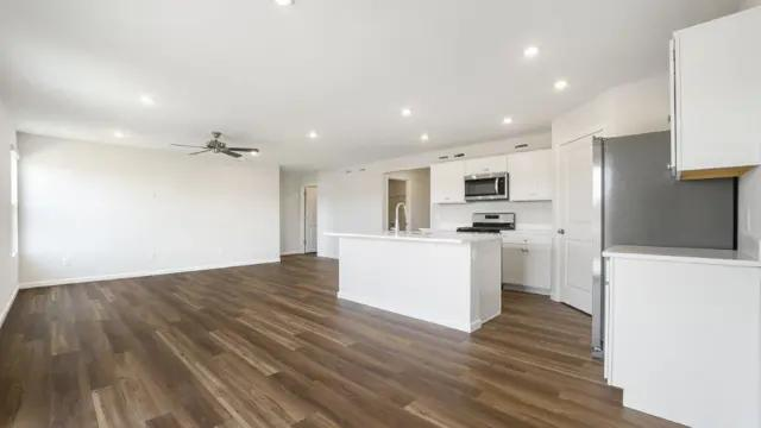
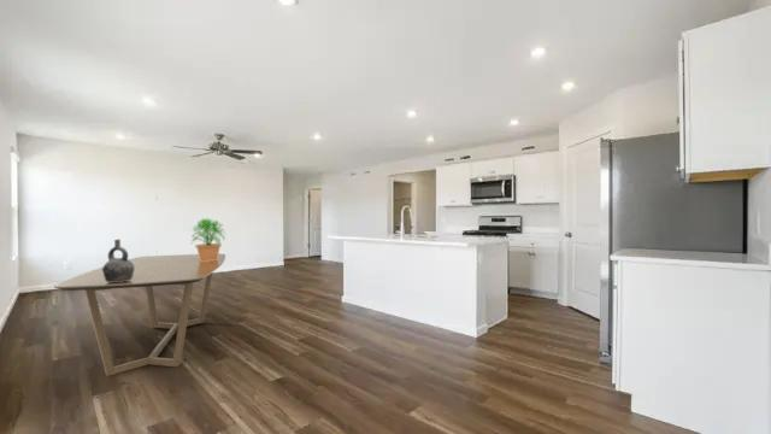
+ dining table (154, 304)
+ potted plant (208, 237)
+ ceramic vessel (118, 259)
